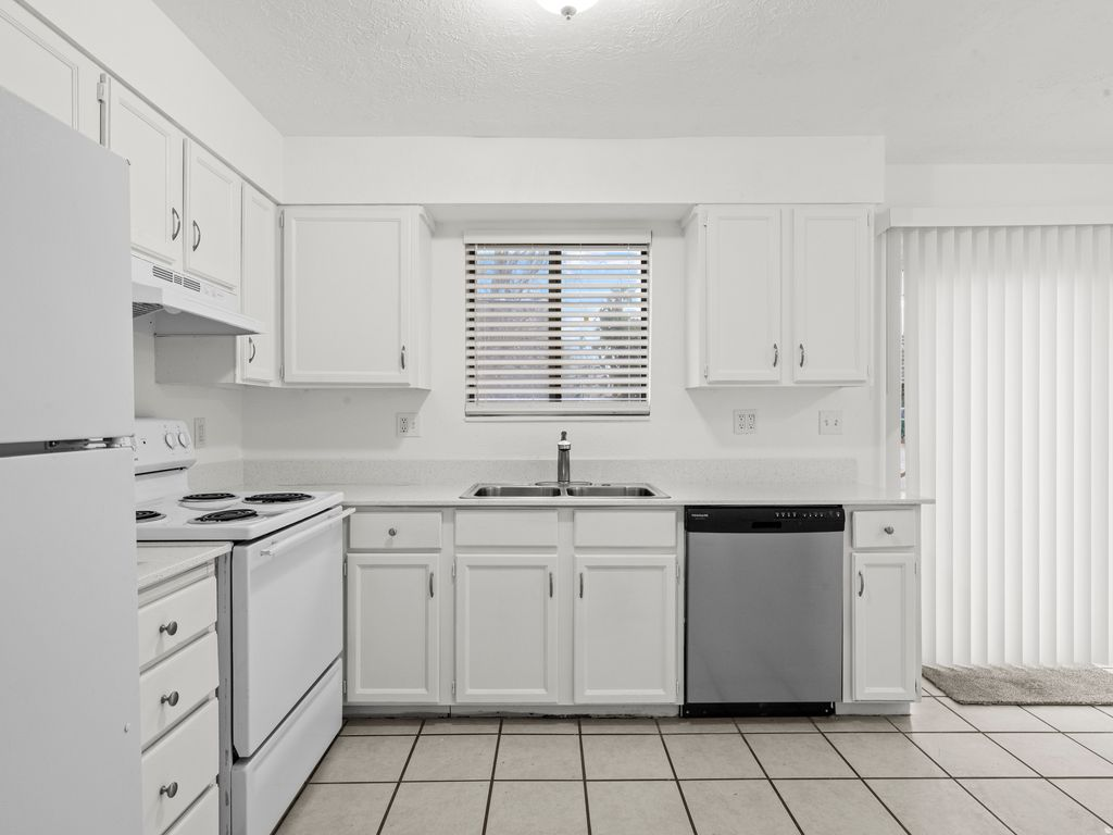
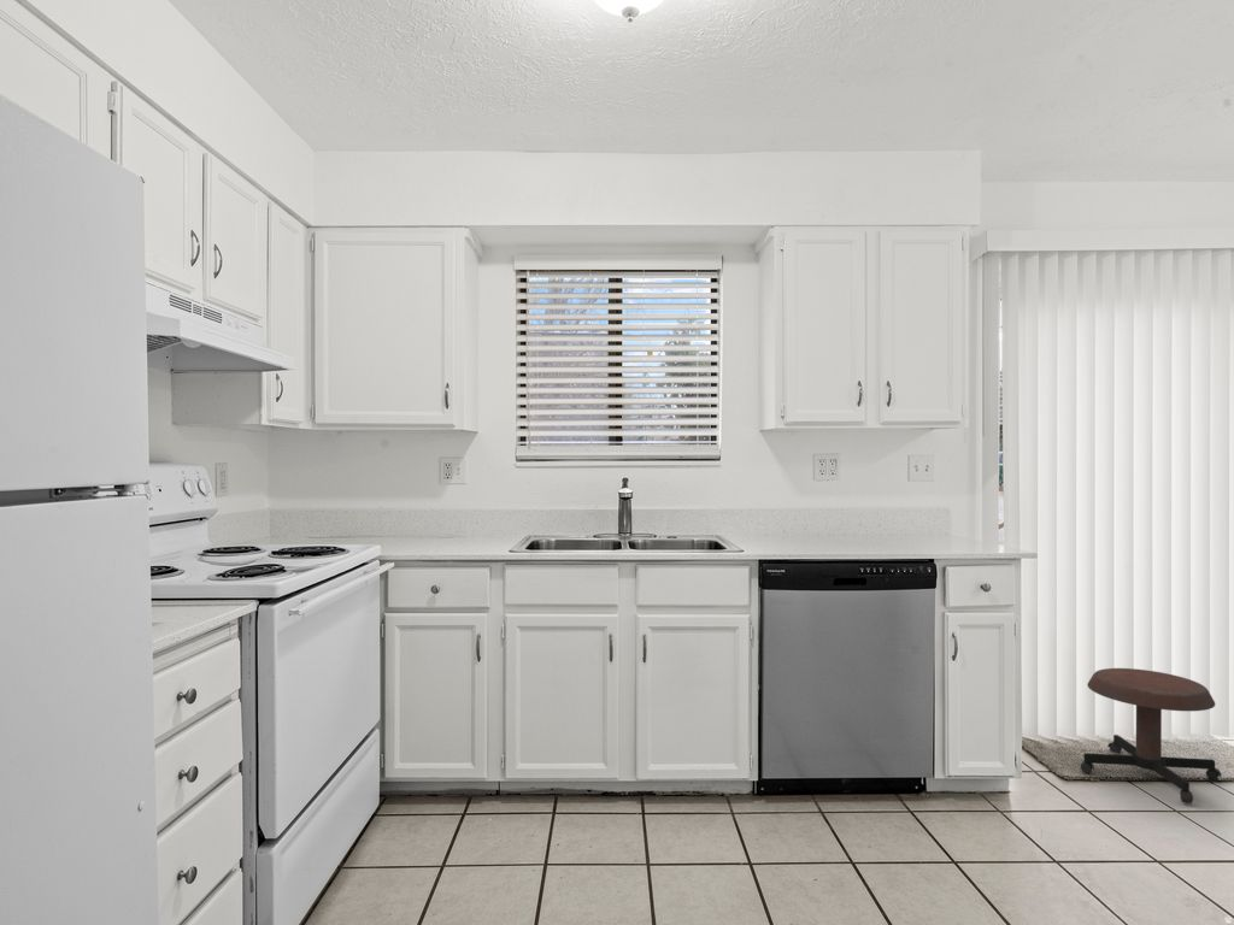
+ stool (1148, 727)
